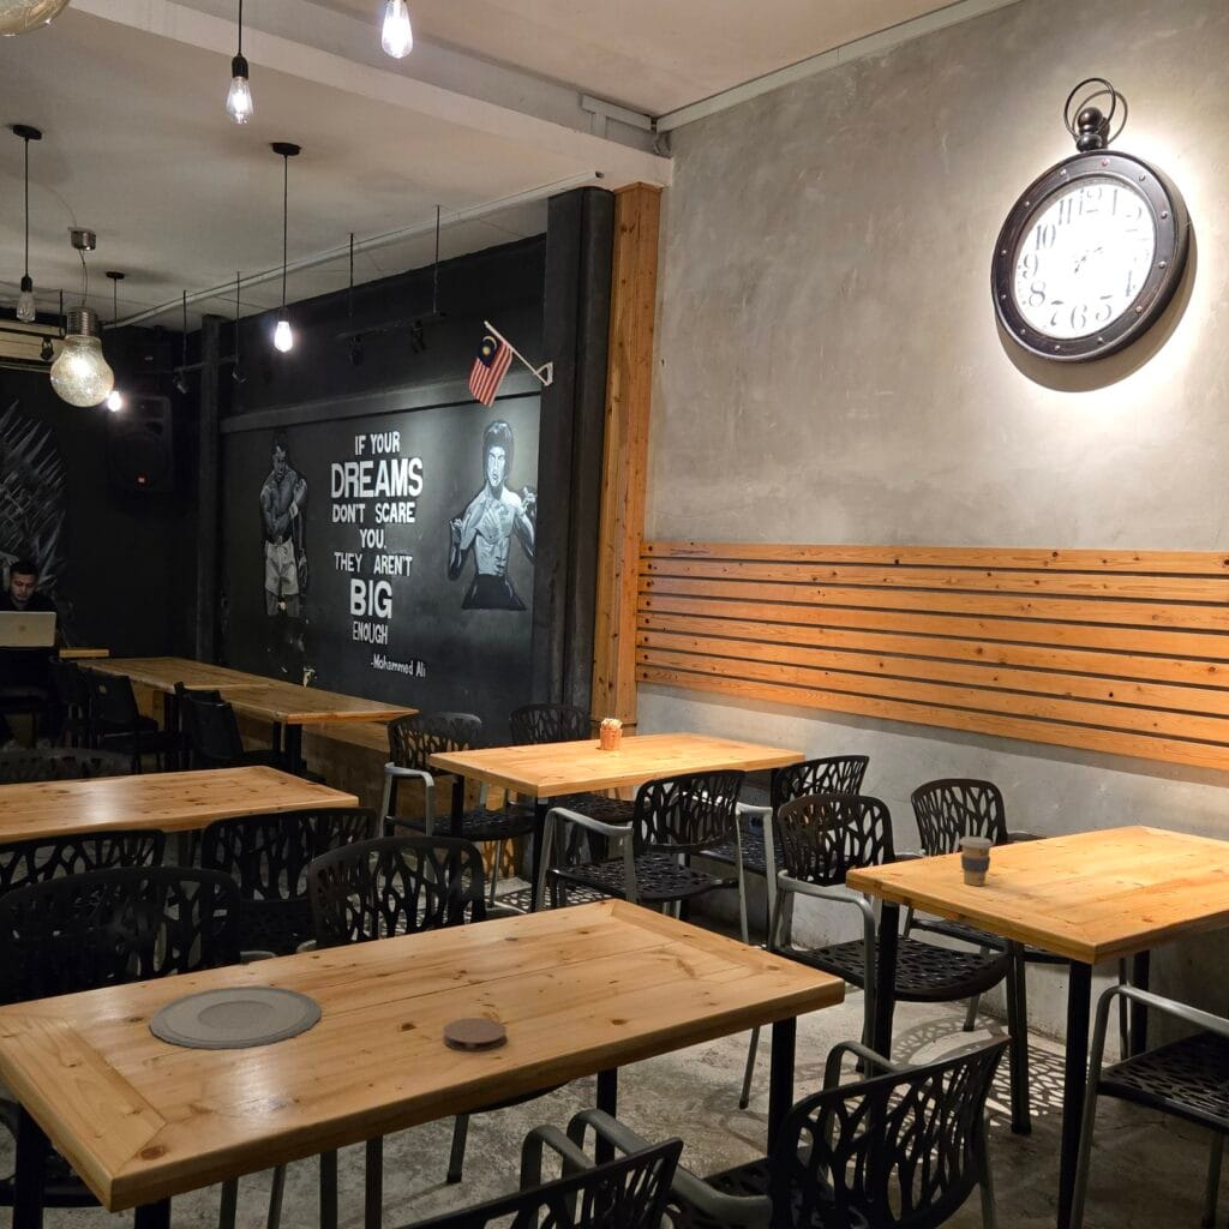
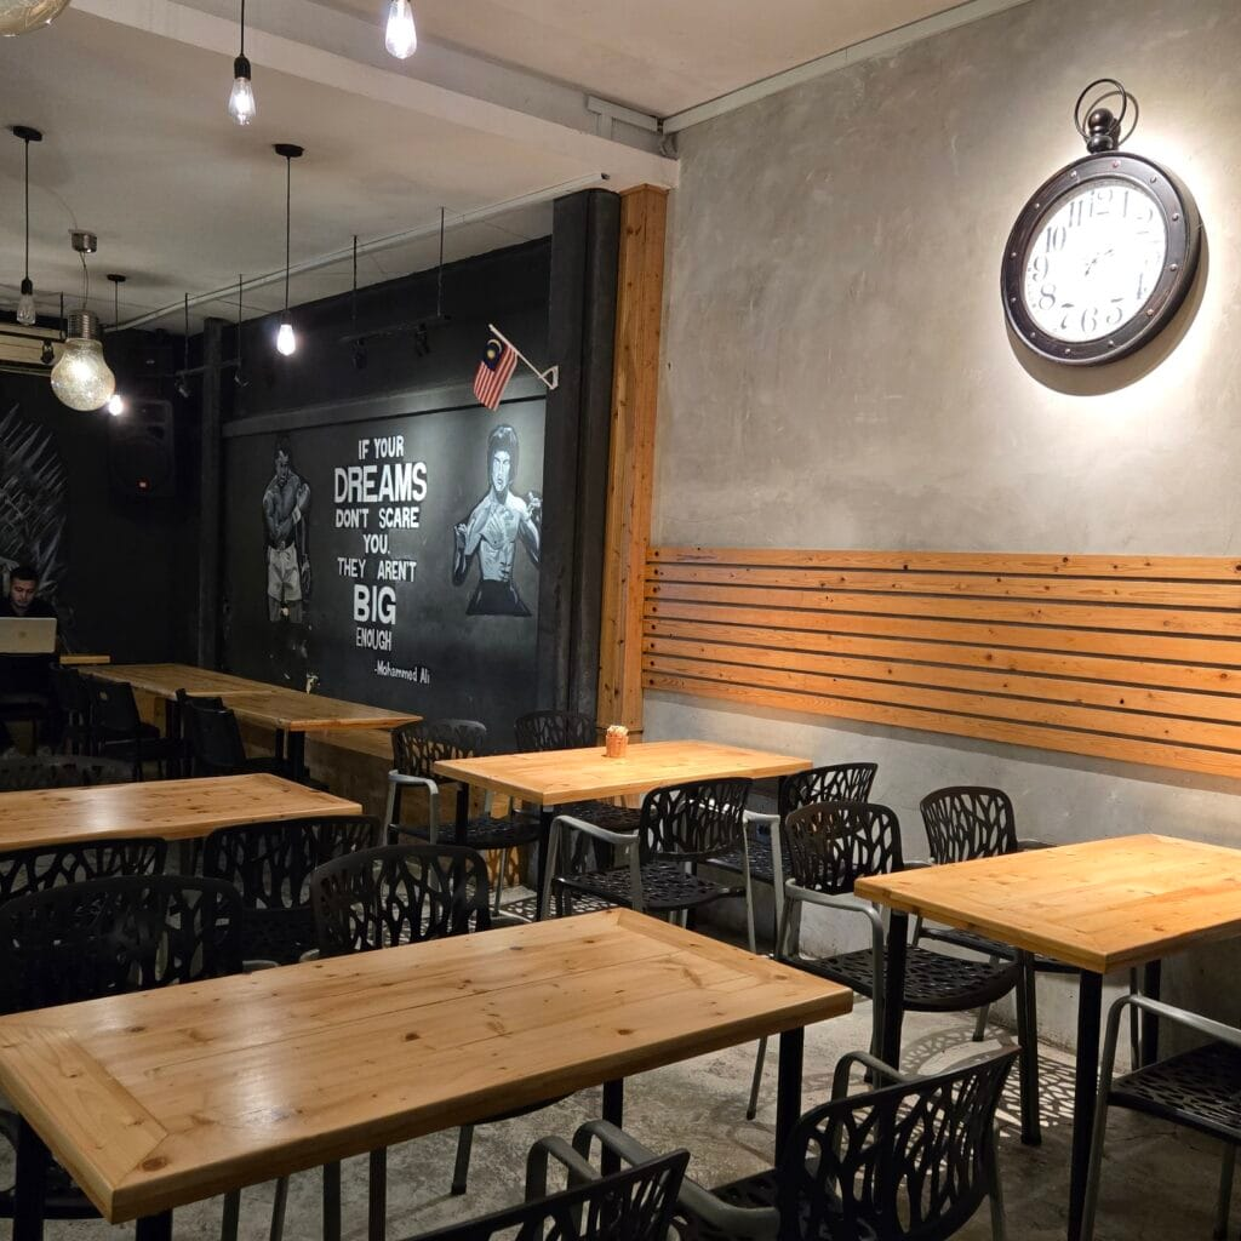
- coffee cup (975, 861)
- plate (236, 1015)
- coaster (474, 1033)
